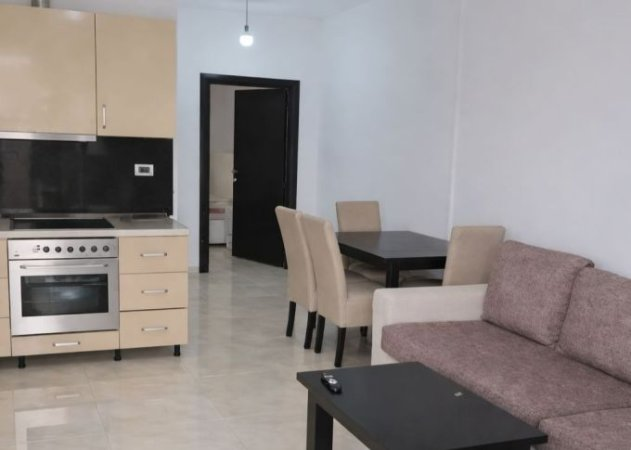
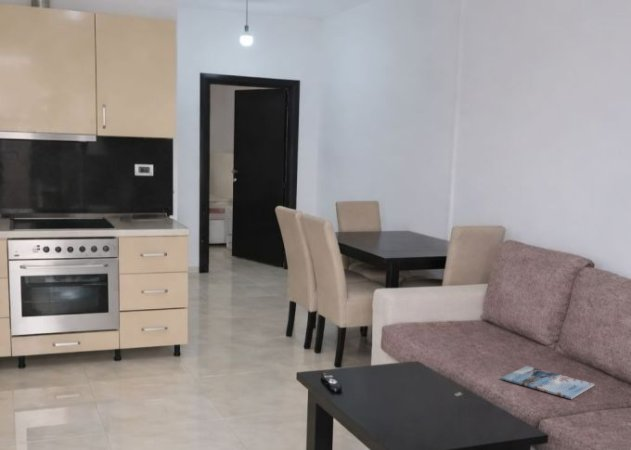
+ magazine (547, 381)
